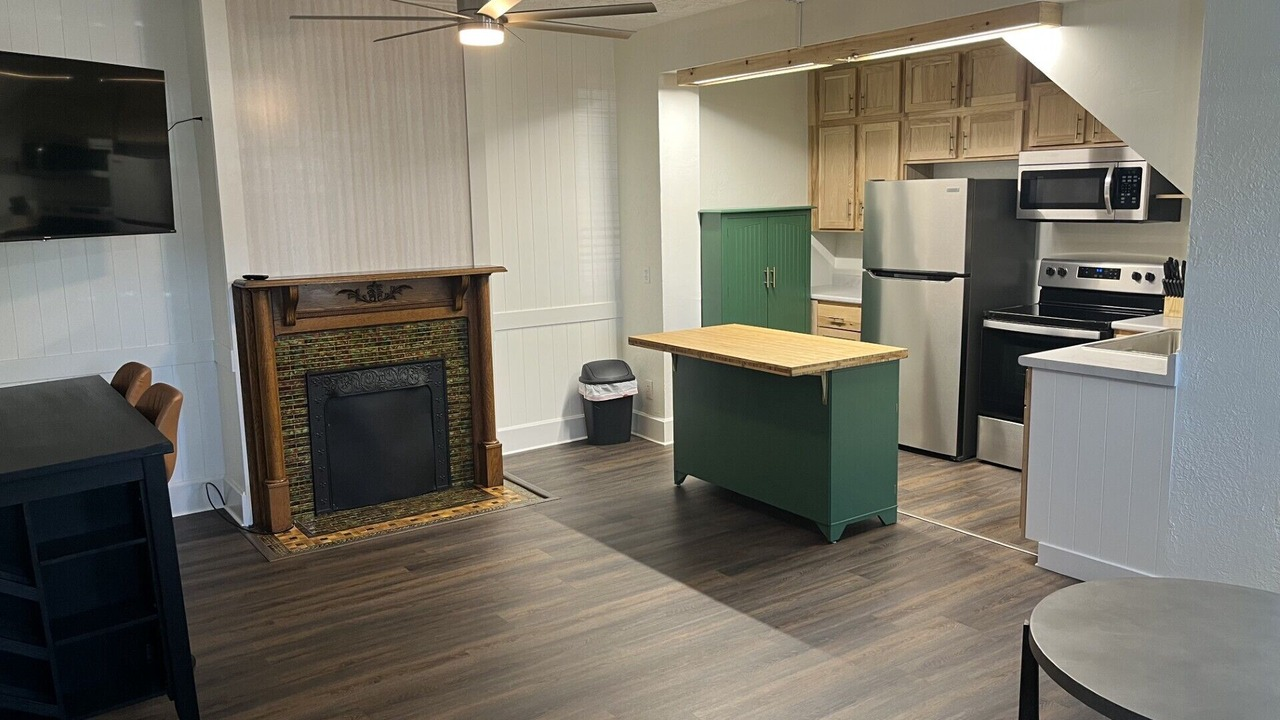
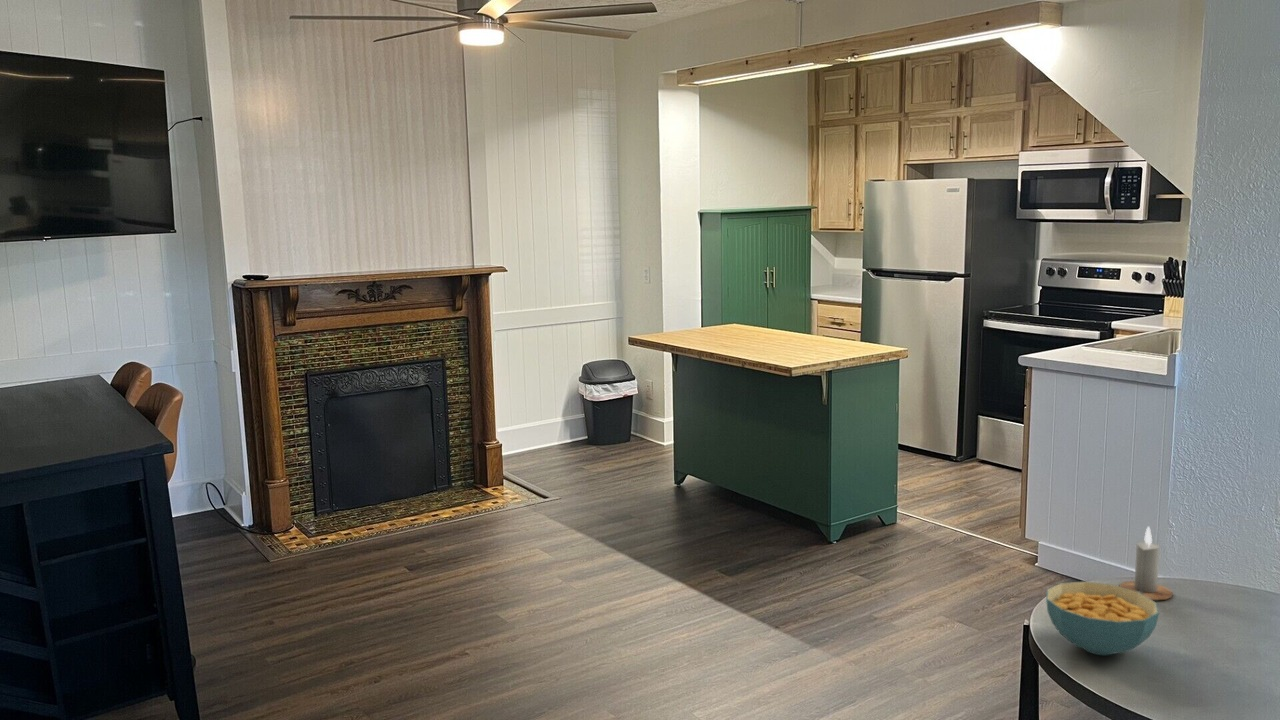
+ candle (1147, 558)
+ cereal bowl (1099, 624)
